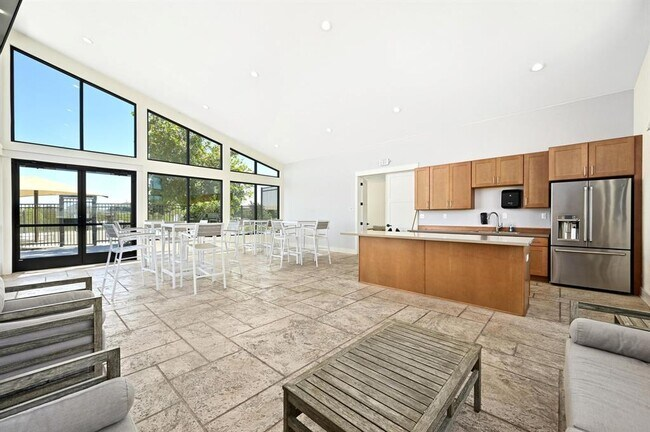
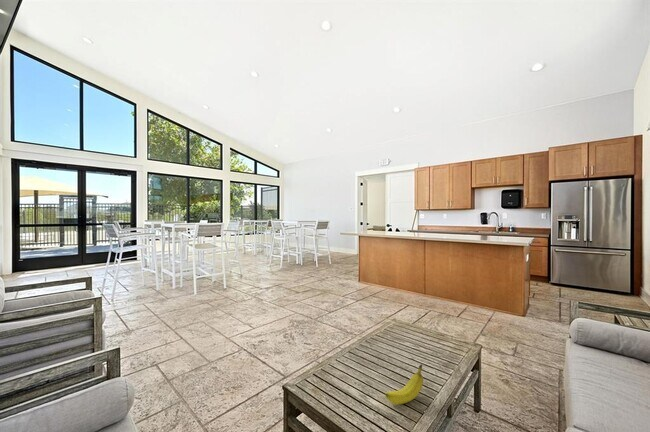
+ fruit (405, 386)
